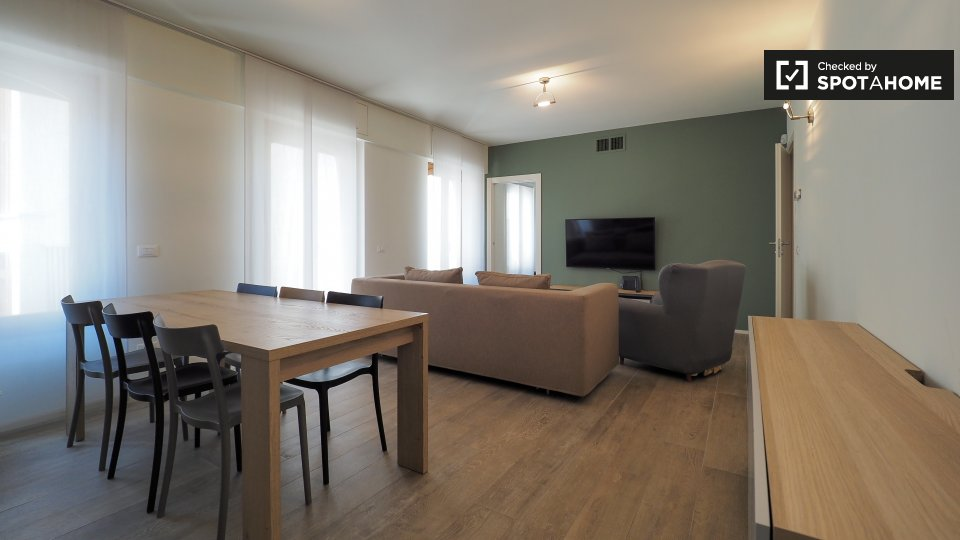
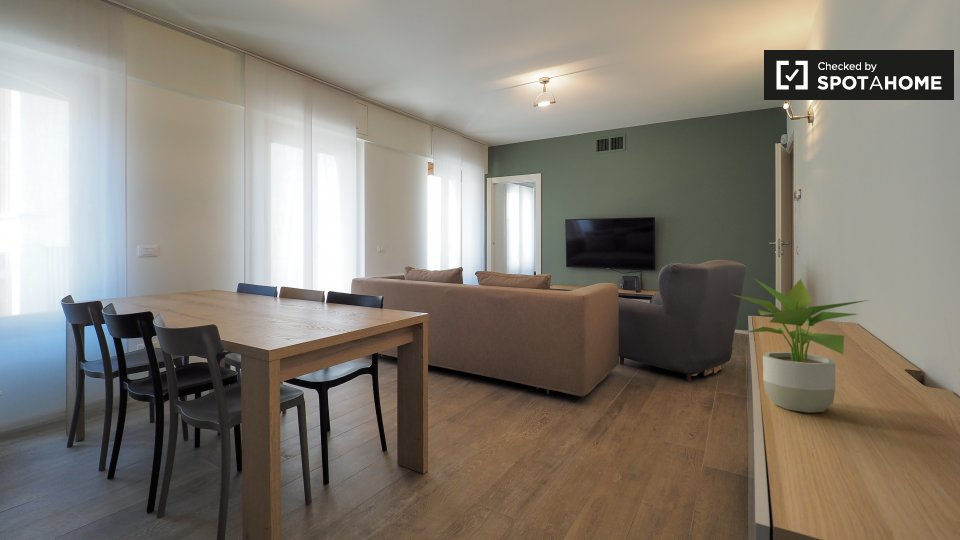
+ potted plant (792, 343)
